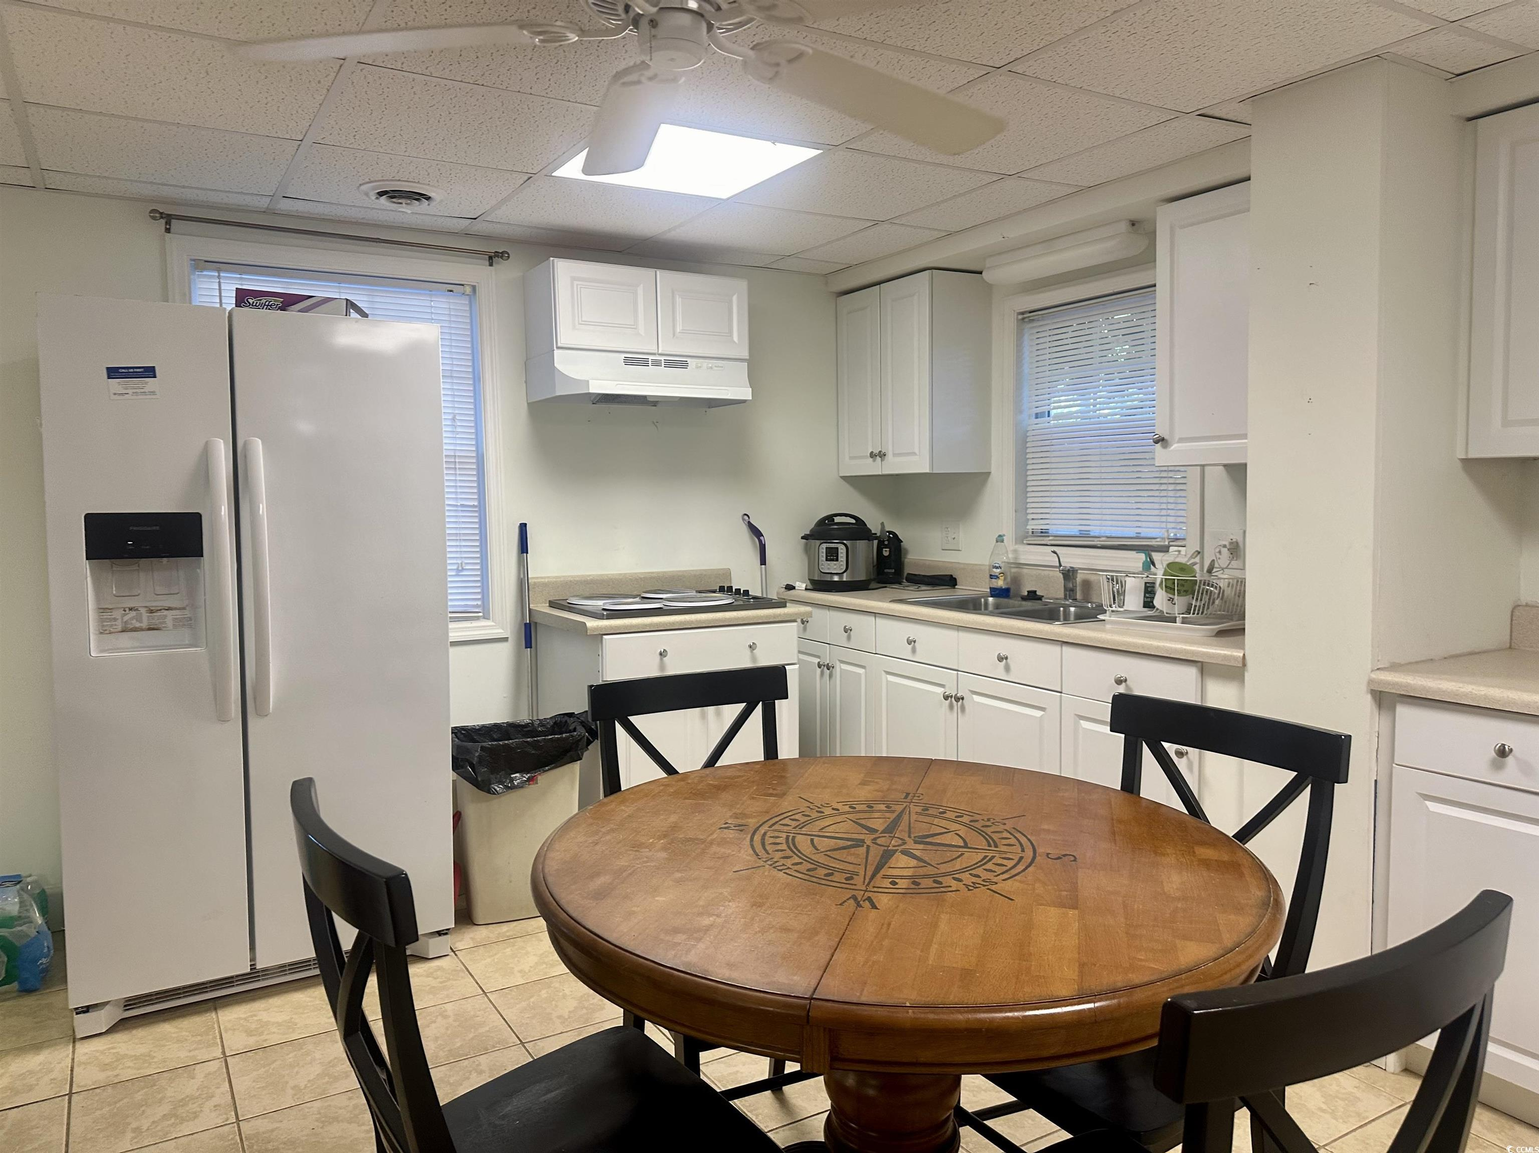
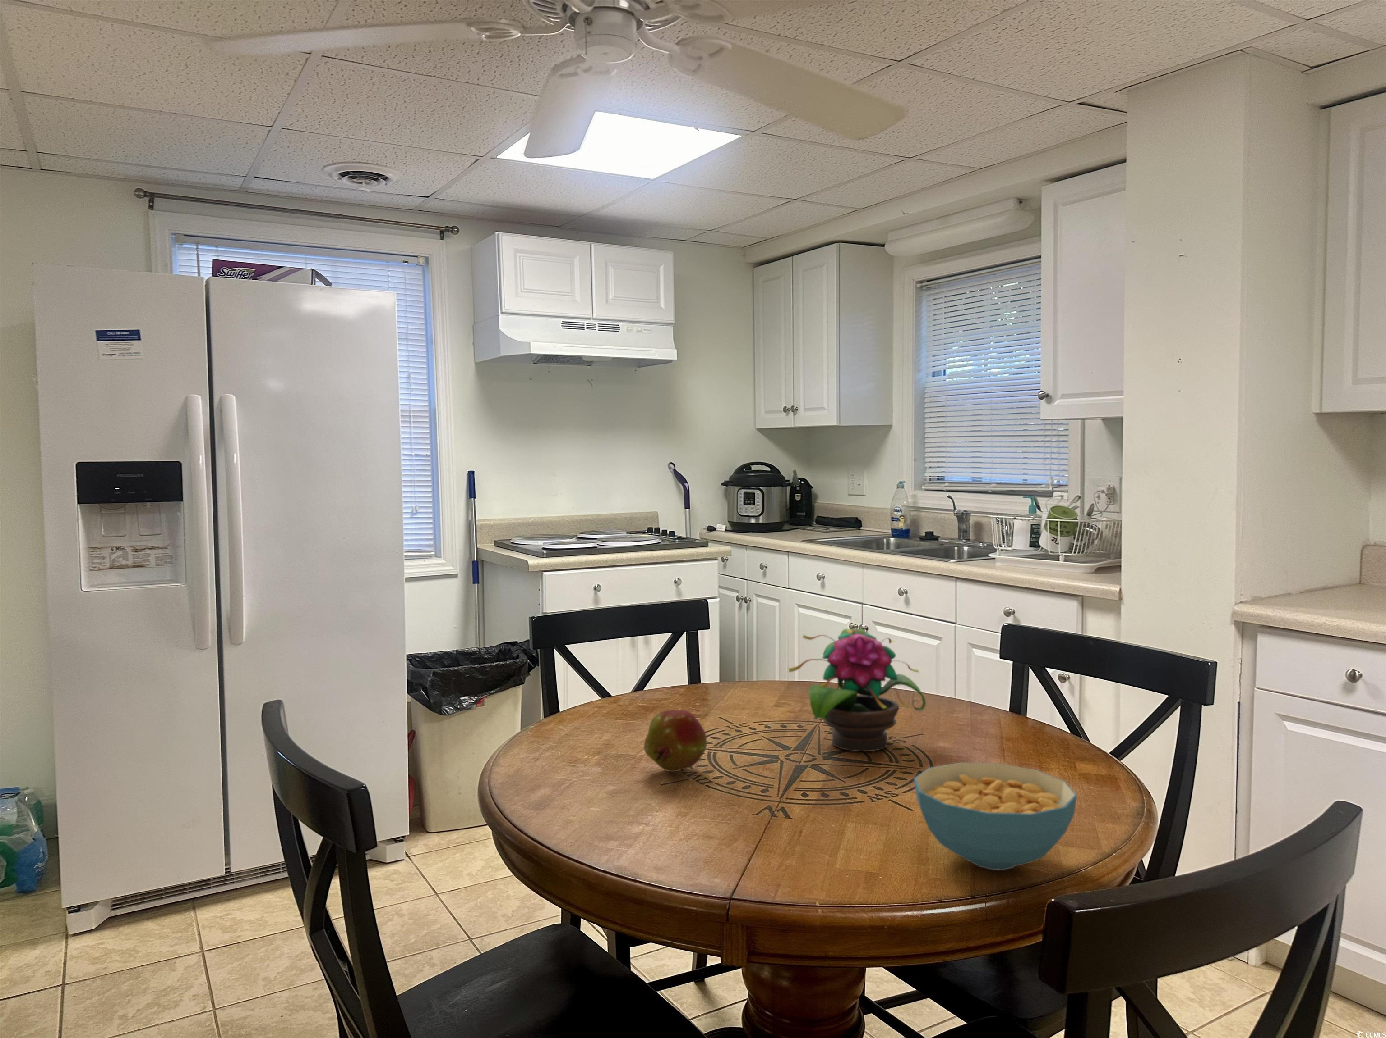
+ potted flower (856, 685)
+ fruit (673, 743)
+ cereal bowl (993, 823)
